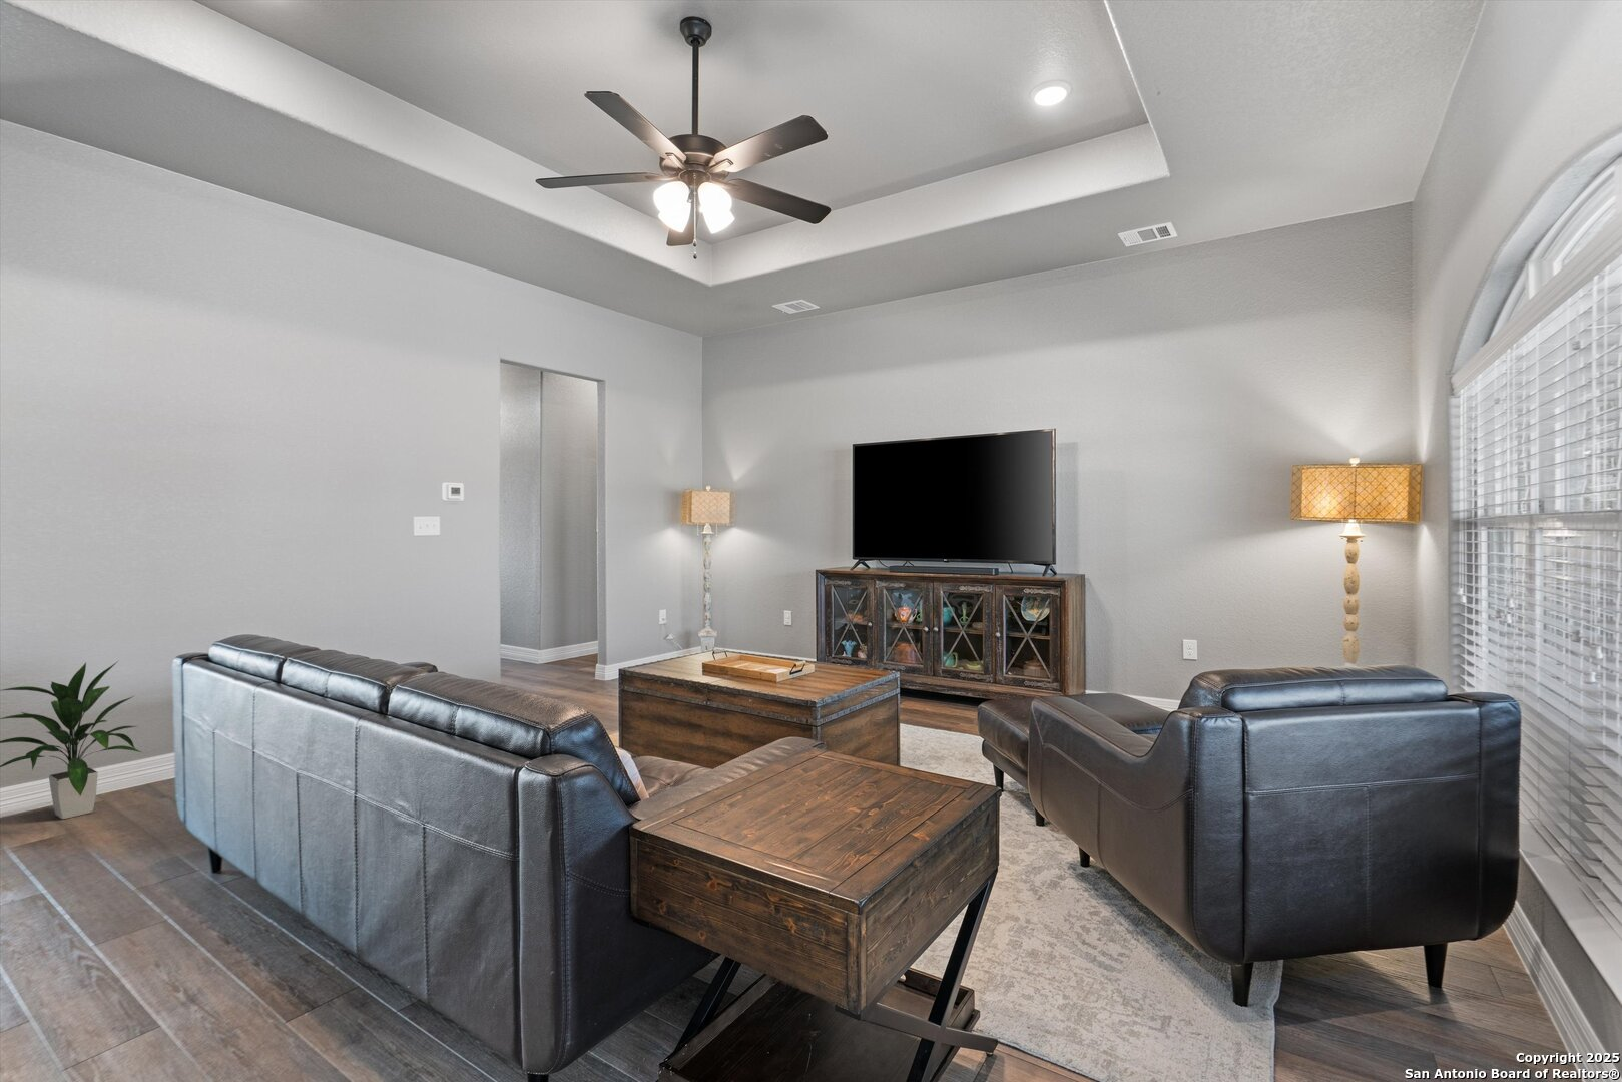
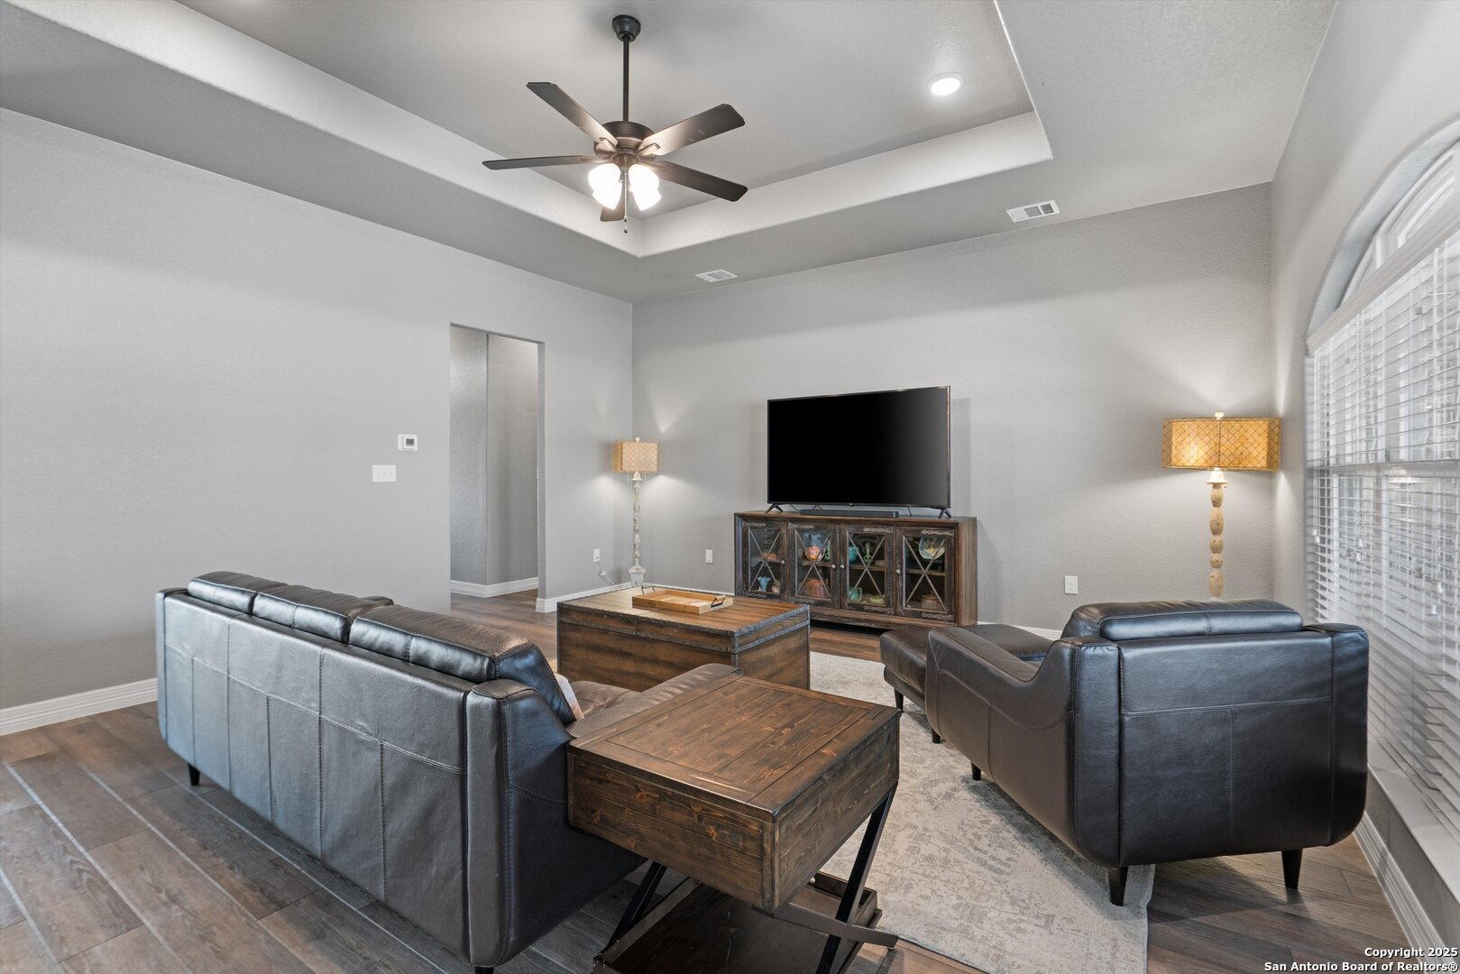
- indoor plant (70, 739)
